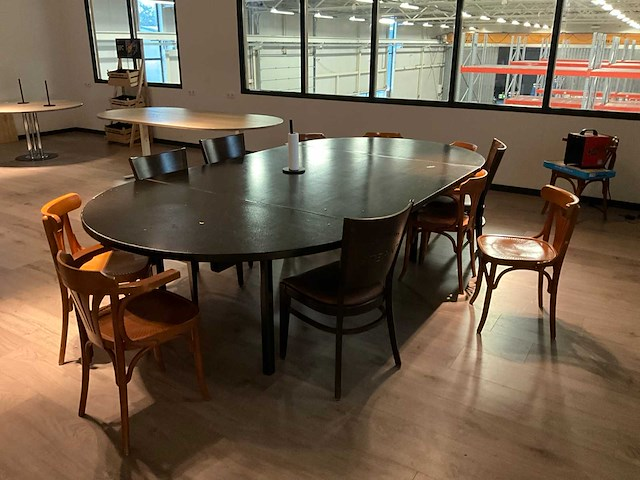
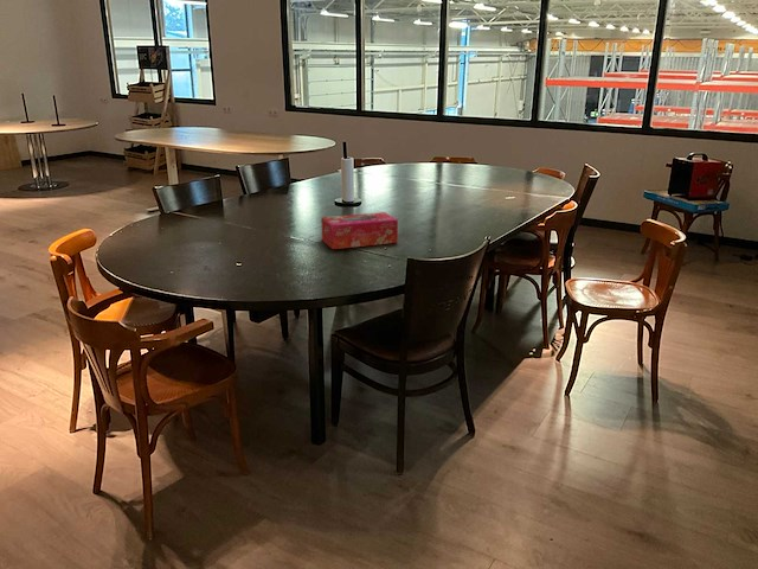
+ tissue box (359, 230)
